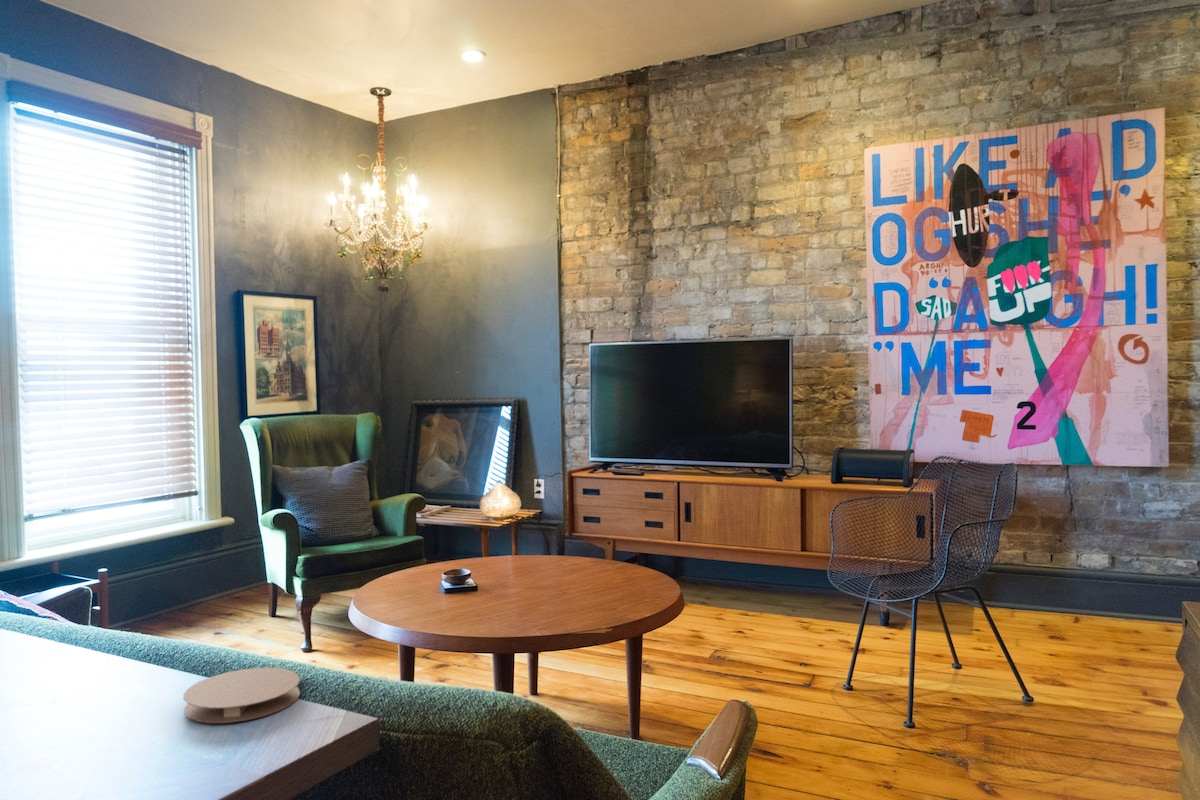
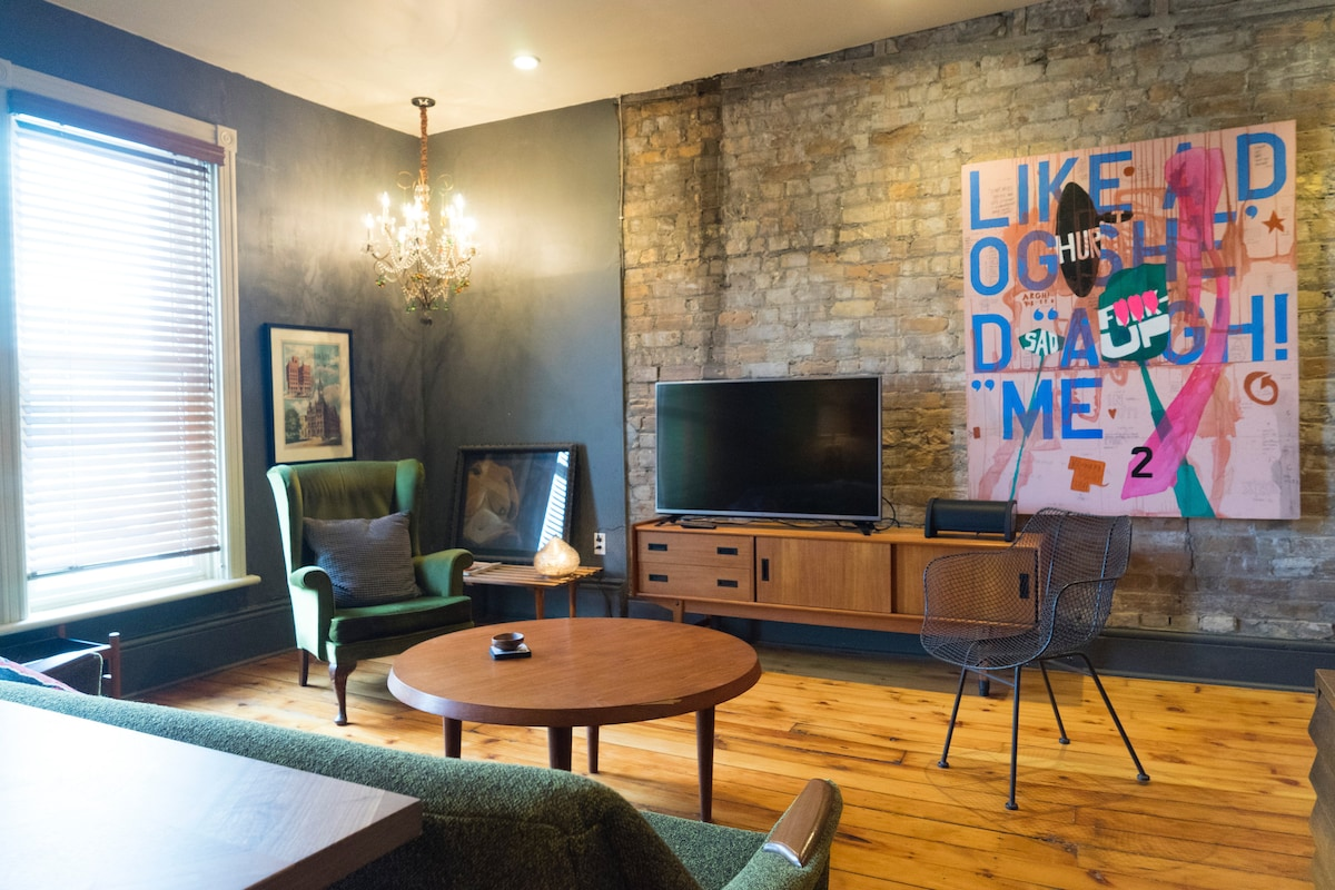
- coaster (243, 693)
